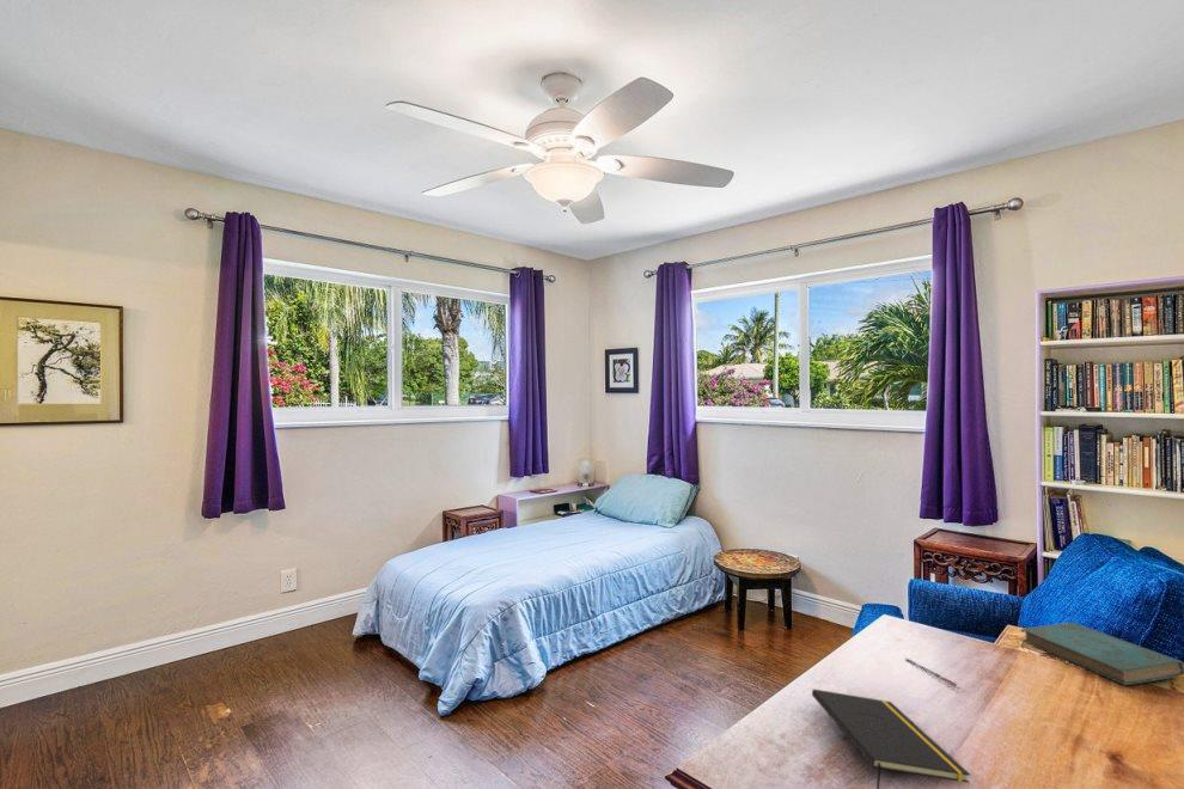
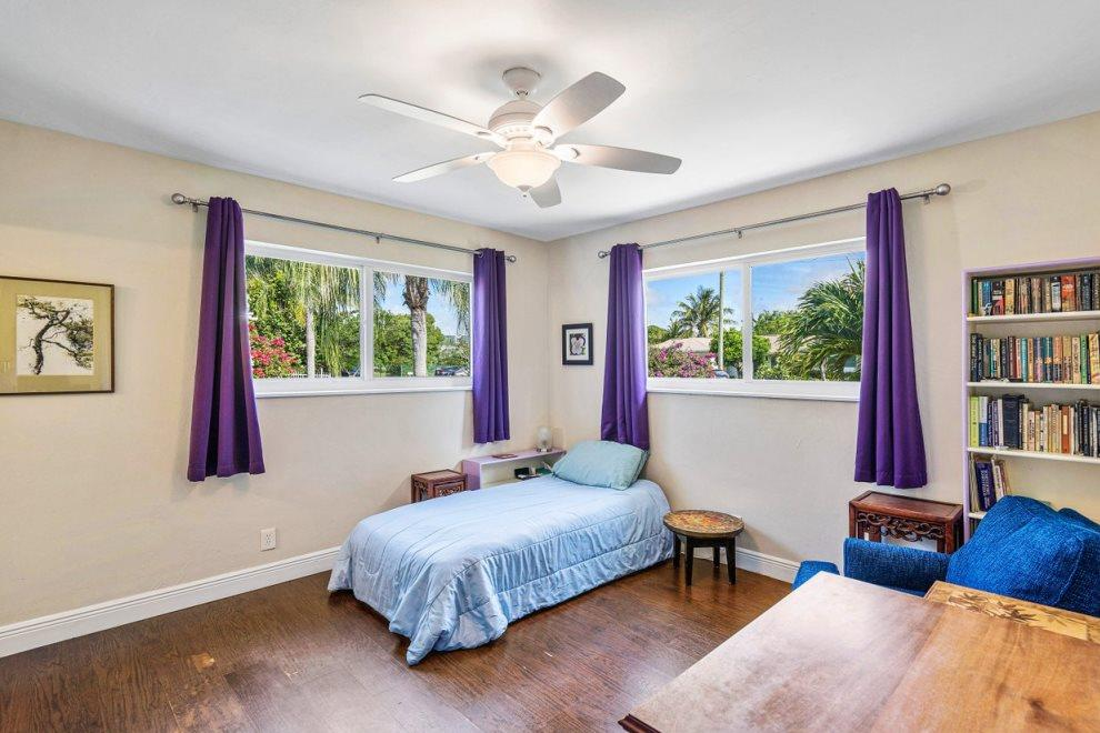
- book (1097, 649)
- pen (929, 671)
- notepad (883, 730)
